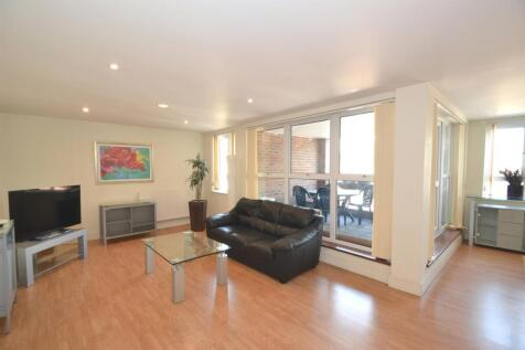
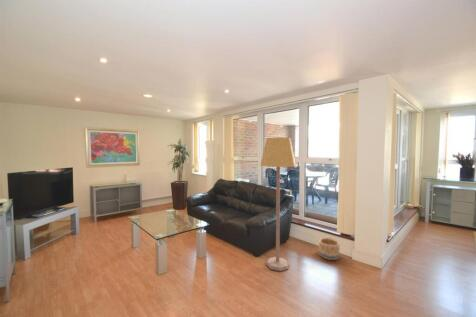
+ lamp (278, 202)
+ basket (328, 248)
